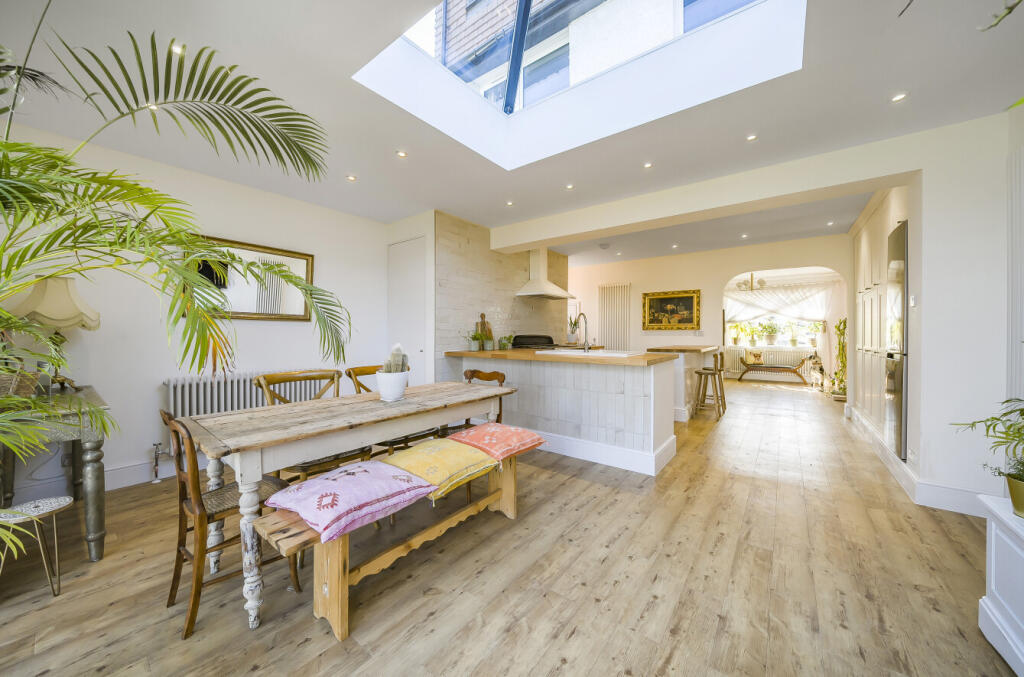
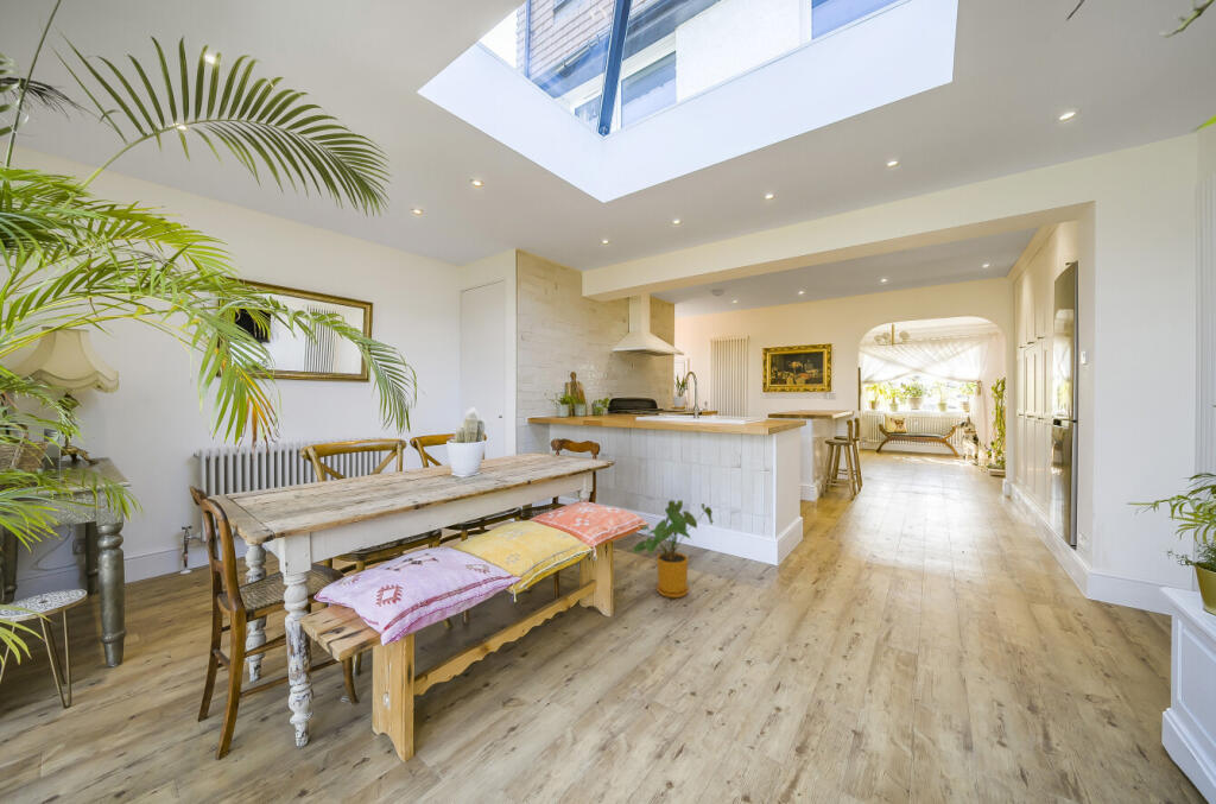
+ house plant (671, 547)
